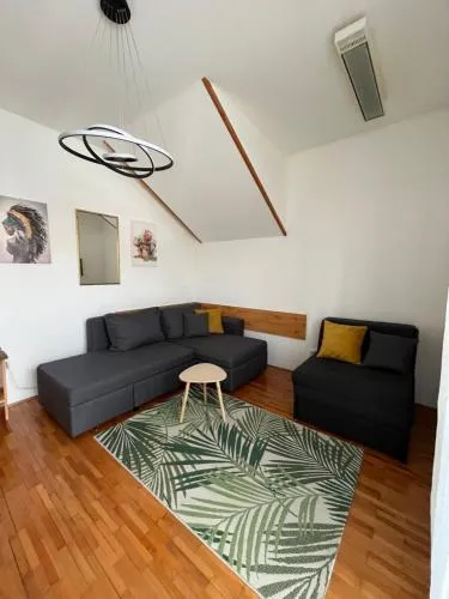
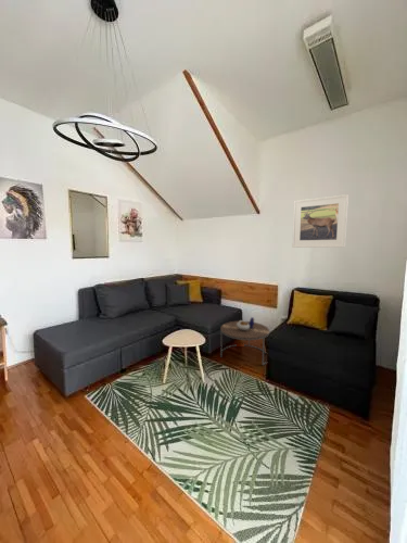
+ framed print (318, 223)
+ side table (244, 337)
